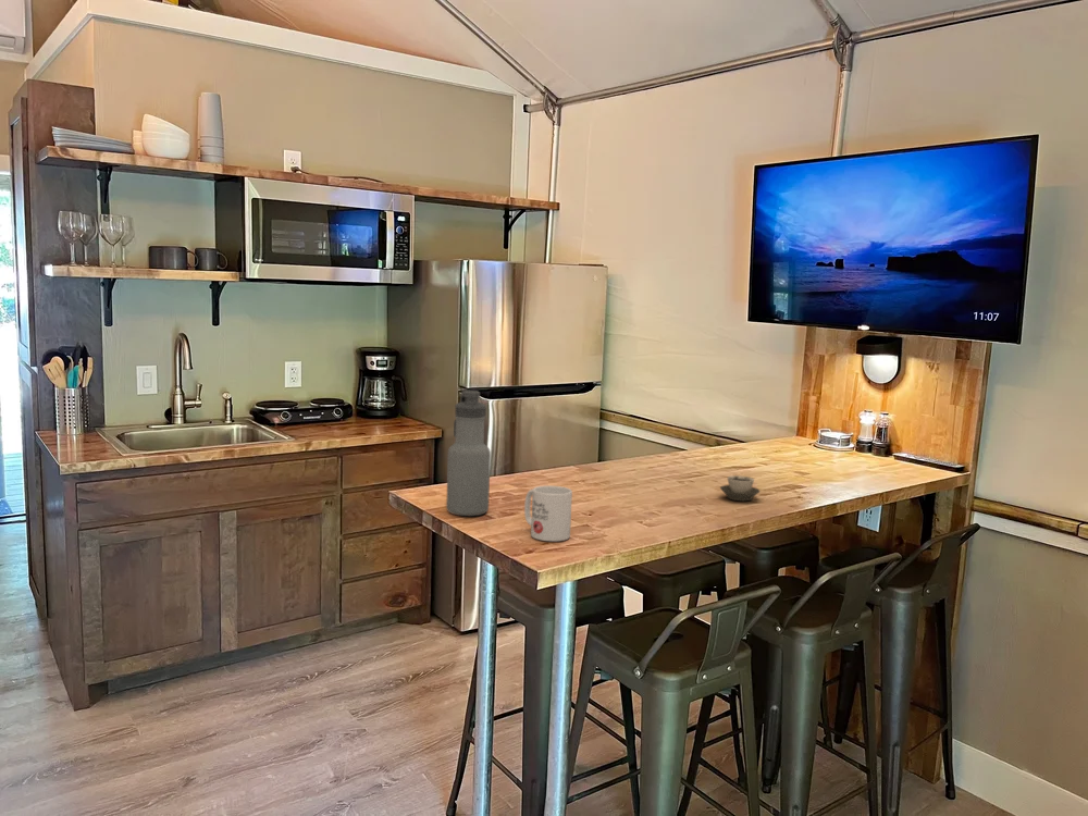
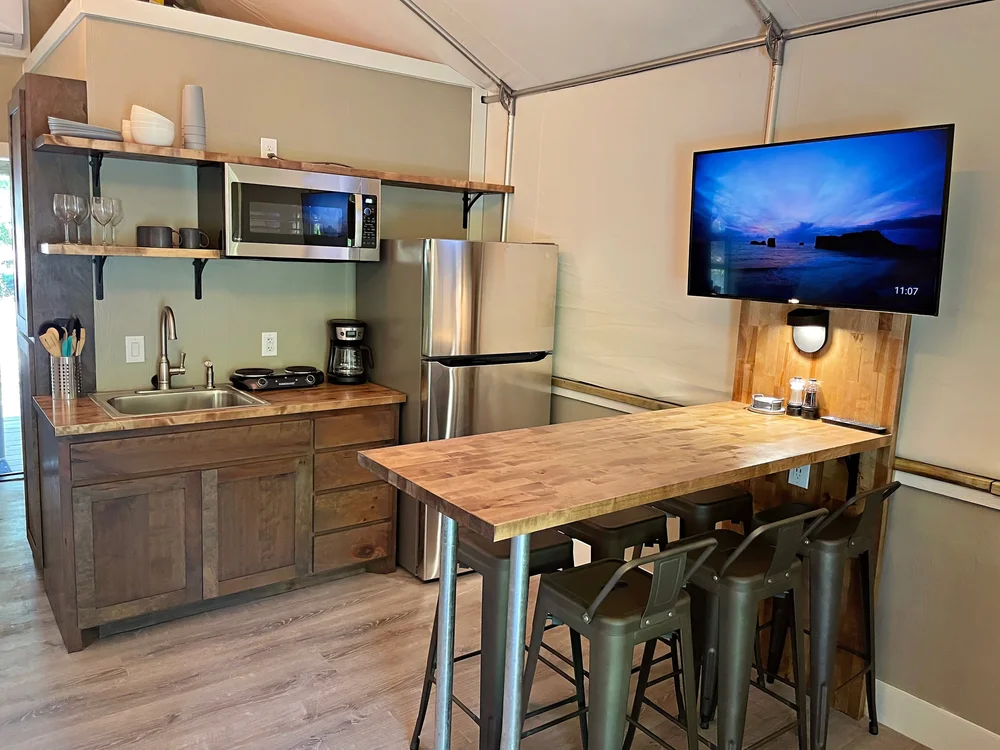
- cup (740, 487)
- mug (545, 510)
- water bottle (469, 452)
